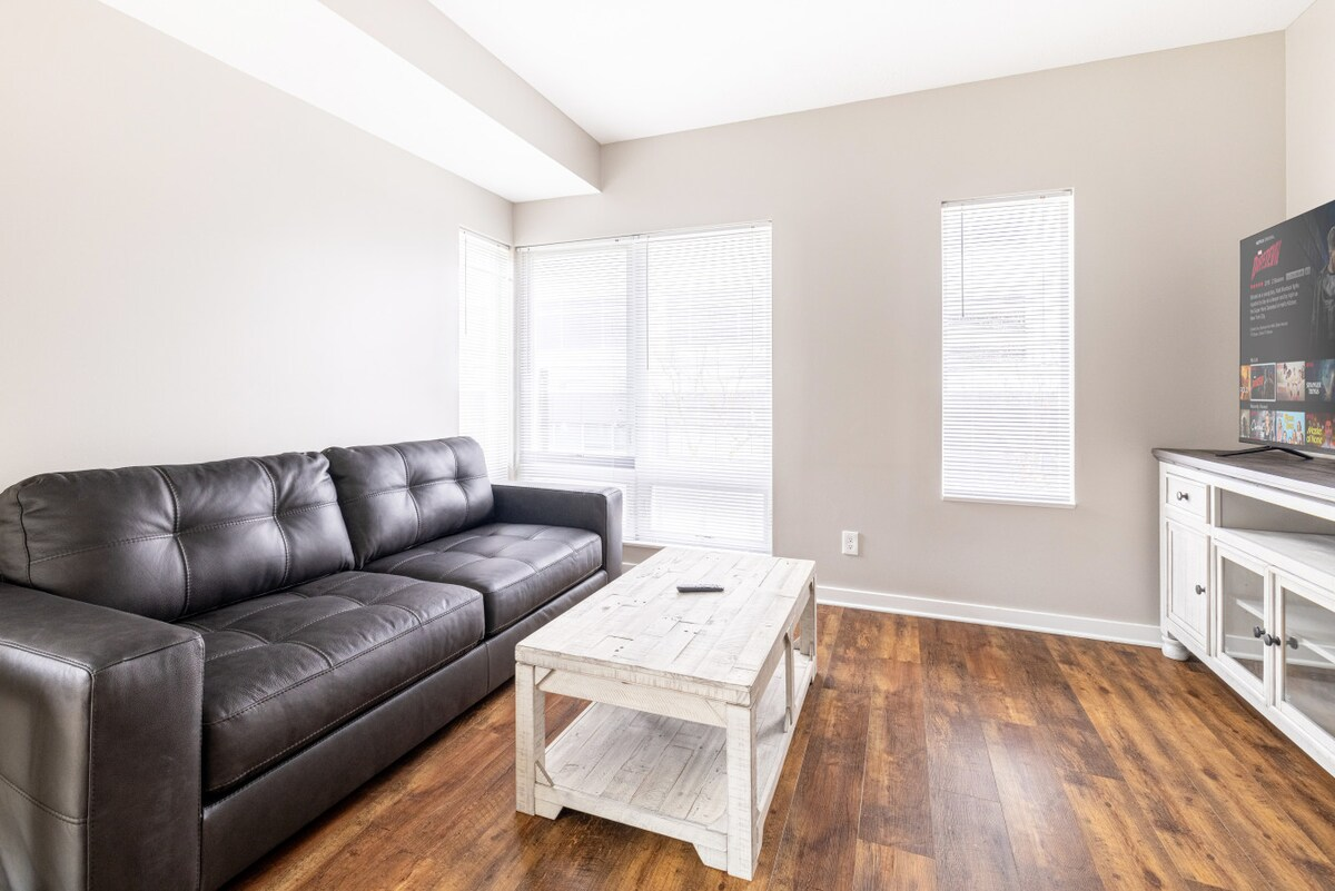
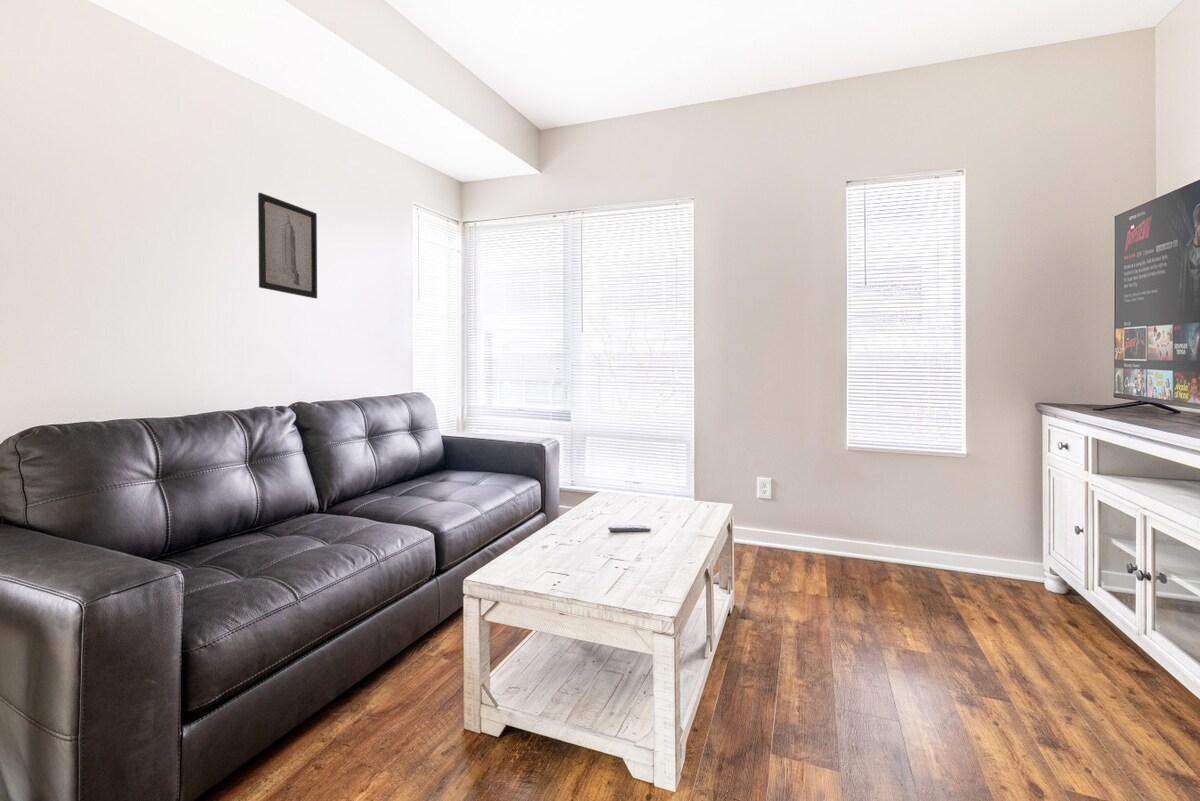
+ wall art (289, 248)
